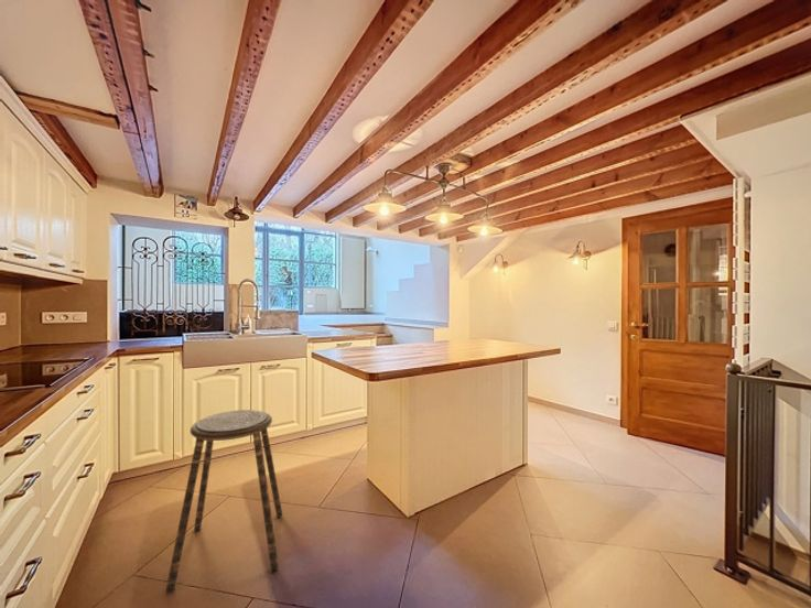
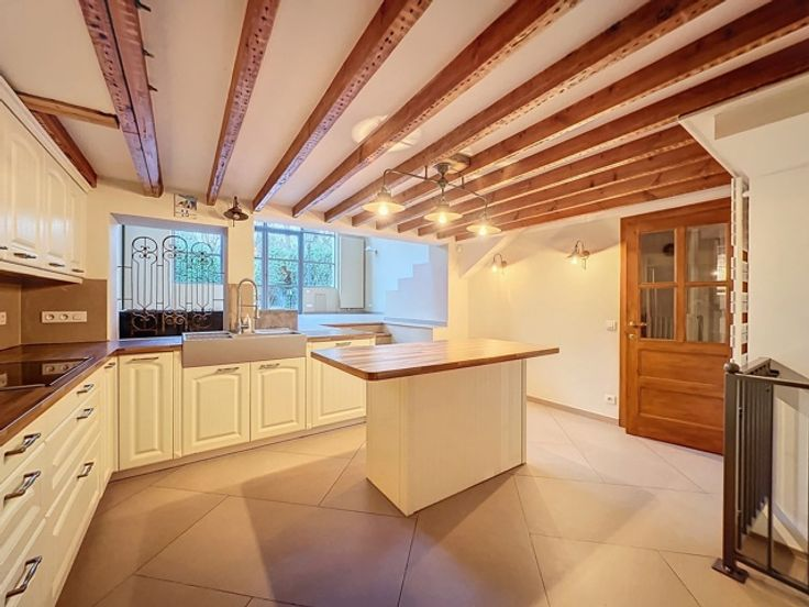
- stool (207, 480)
